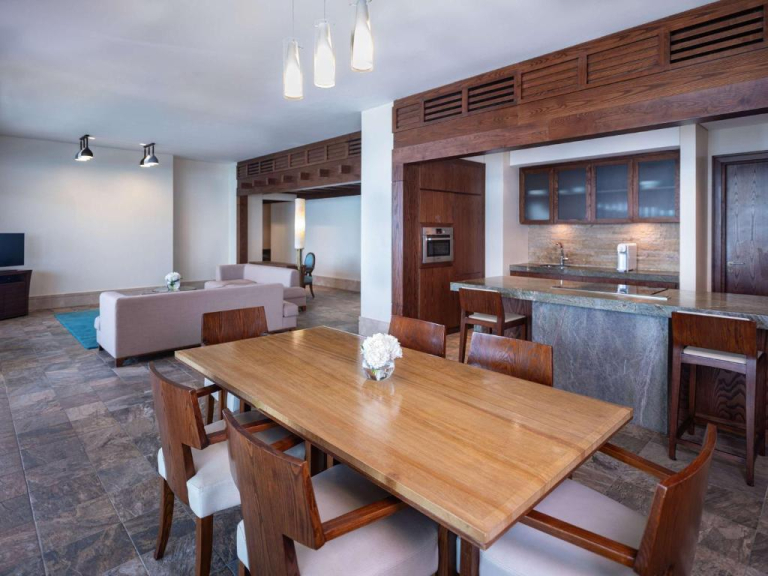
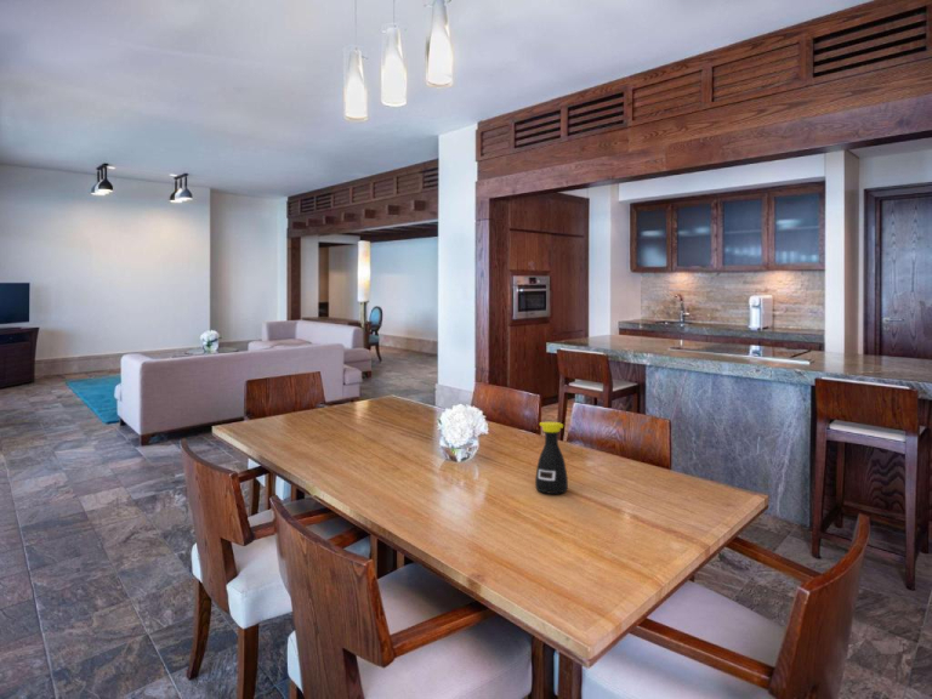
+ bottle (551, 456)
